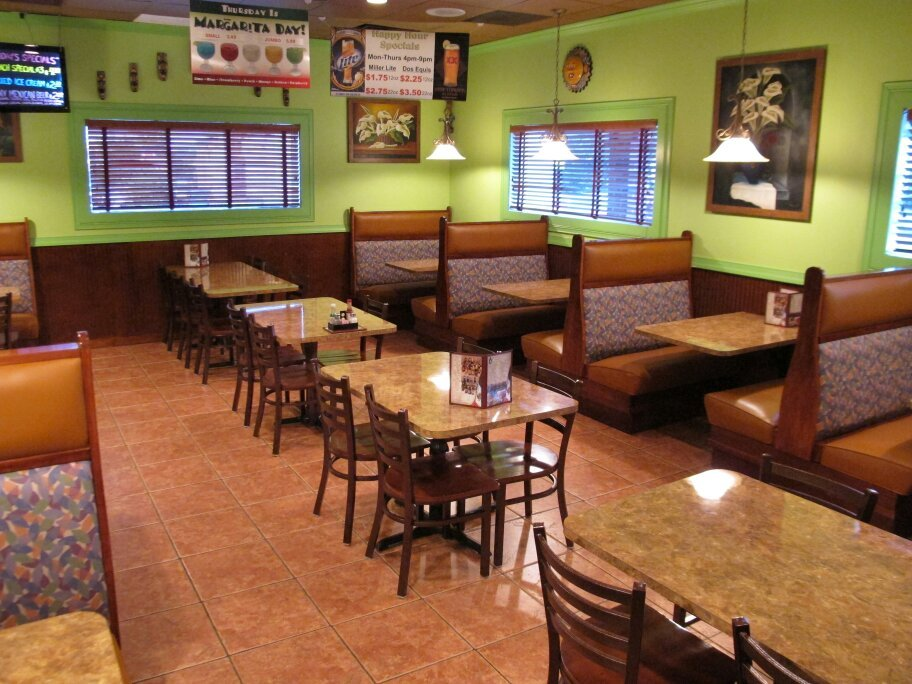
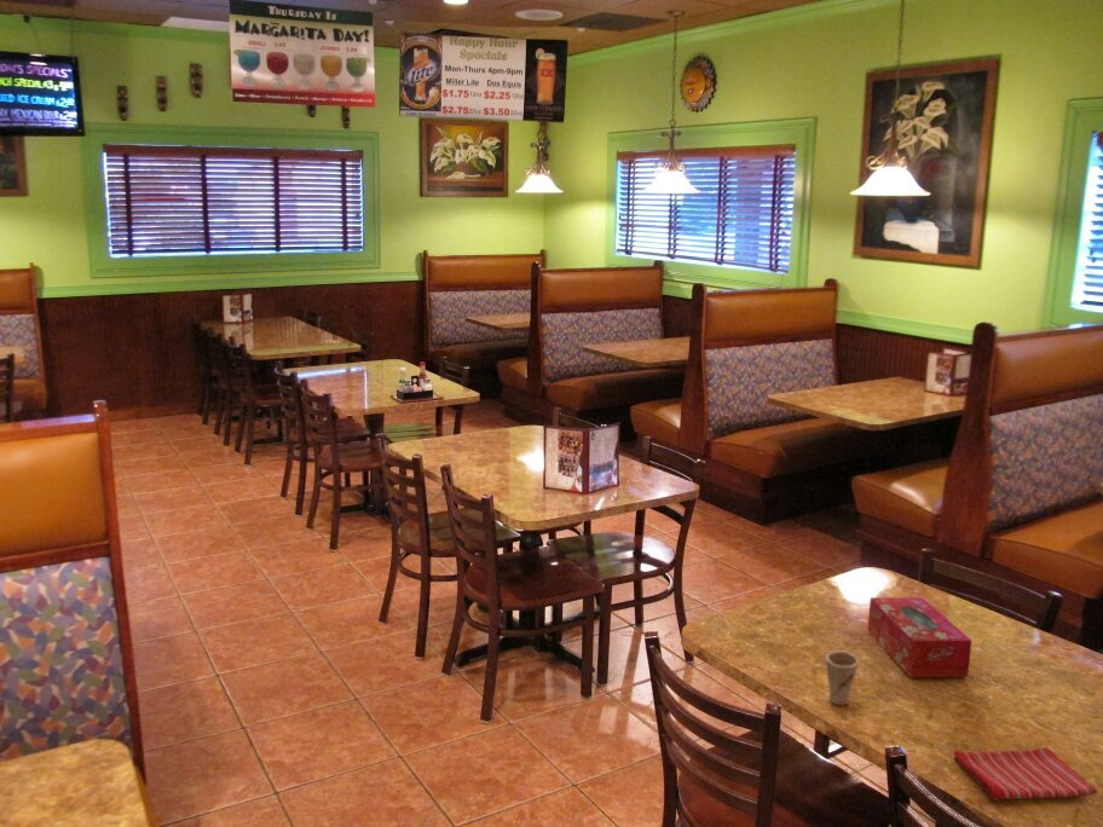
+ tissue box (917, 635)
+ cup (841, 679)
+ dish towel (1022, 771)
